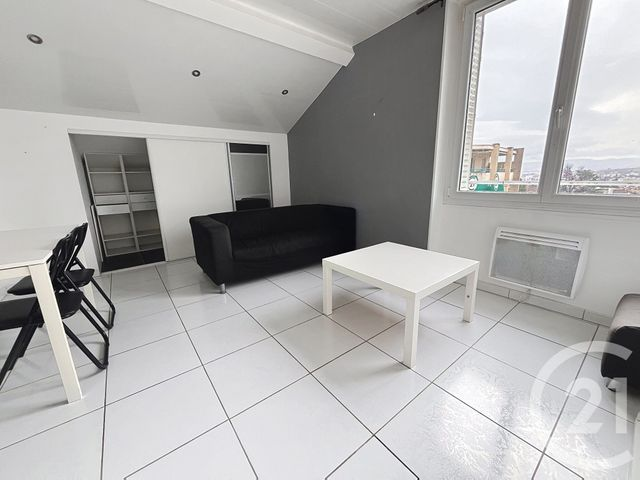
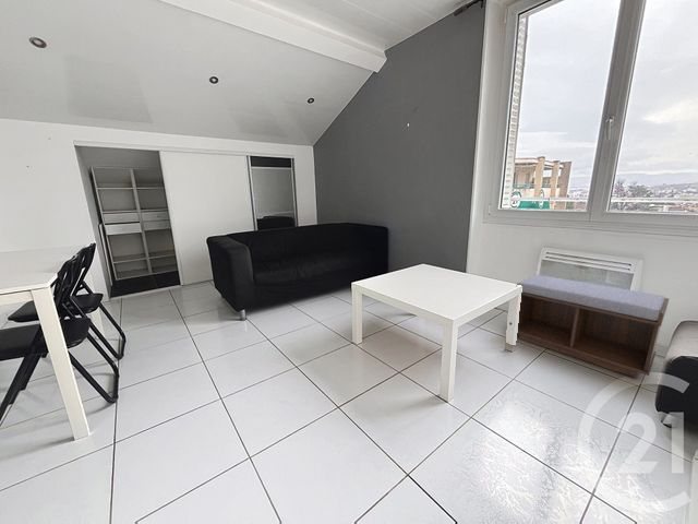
+ bench (580, 318)
